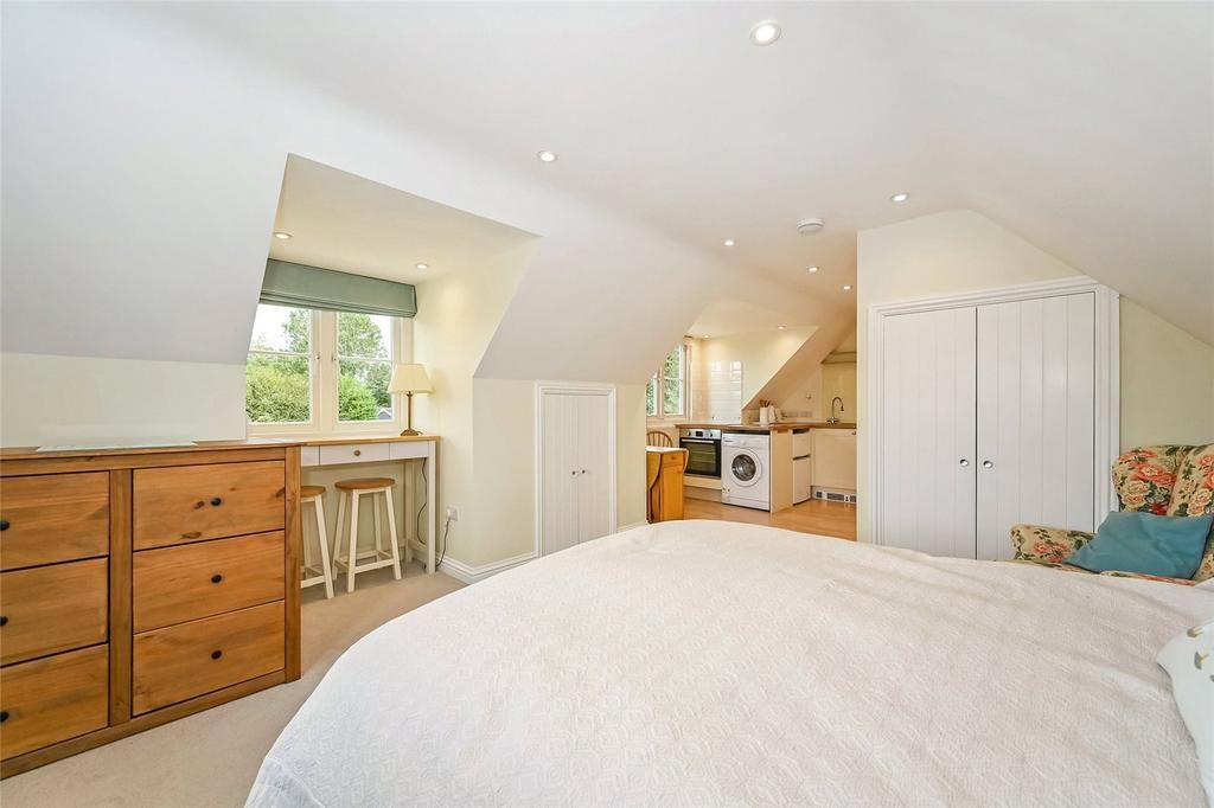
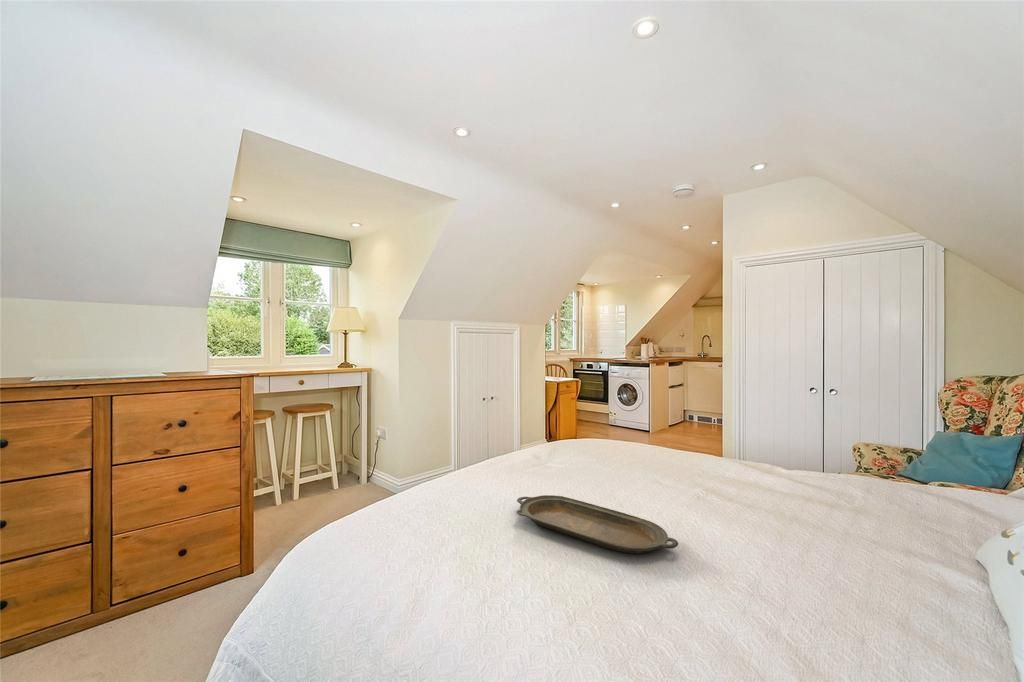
+ serving tray (588, 523)
